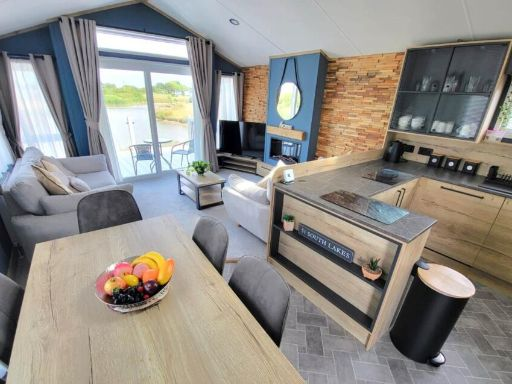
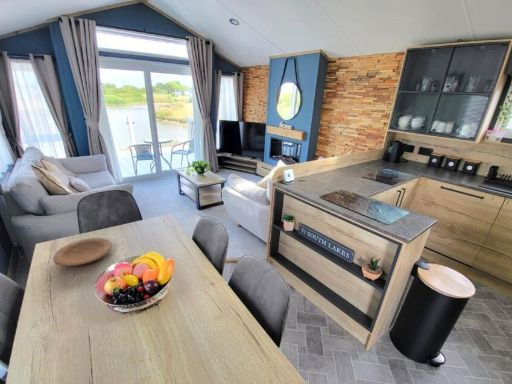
+ plate (84, 253)
